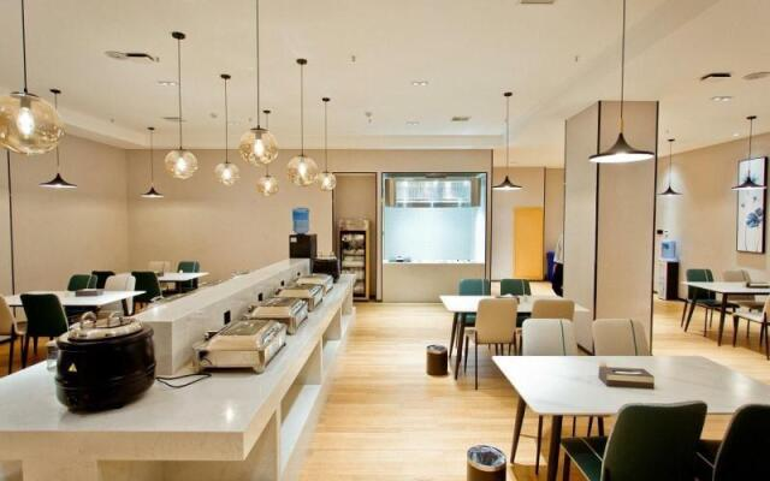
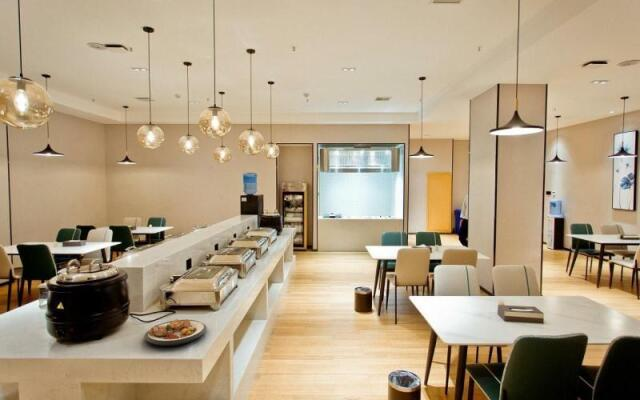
+ plate (176, 329)
